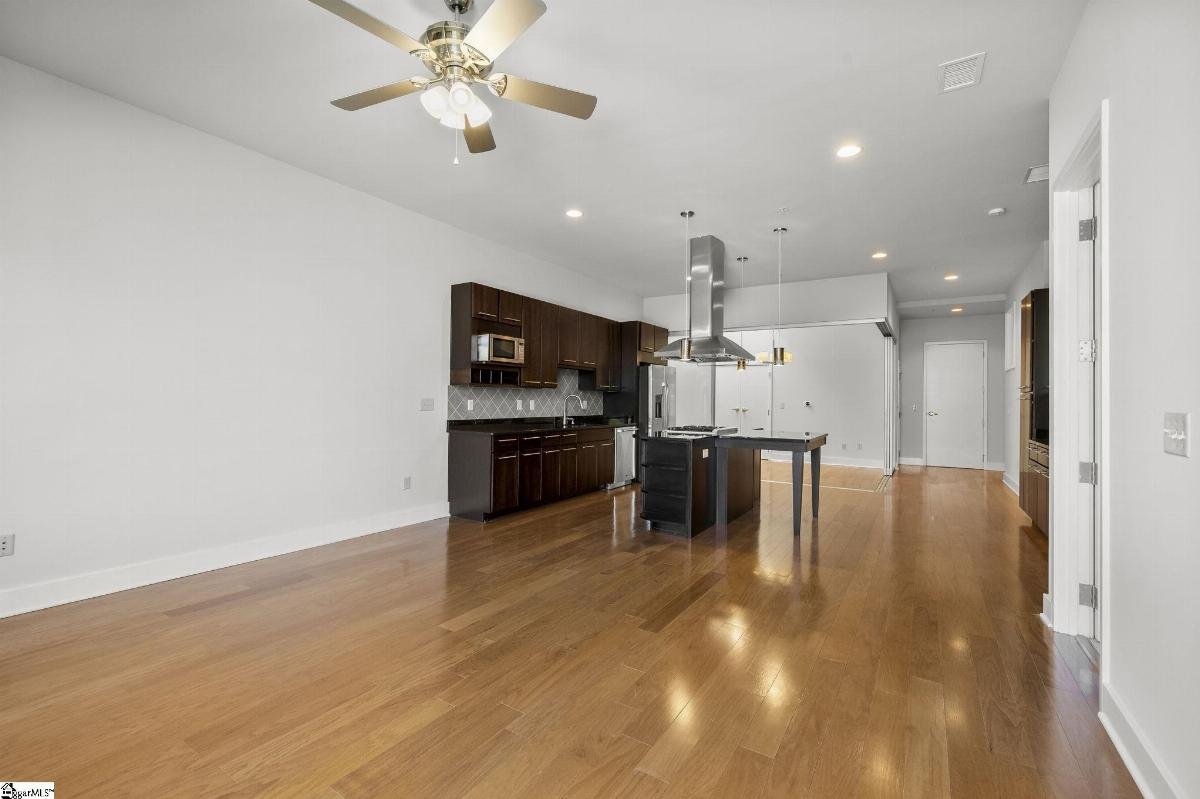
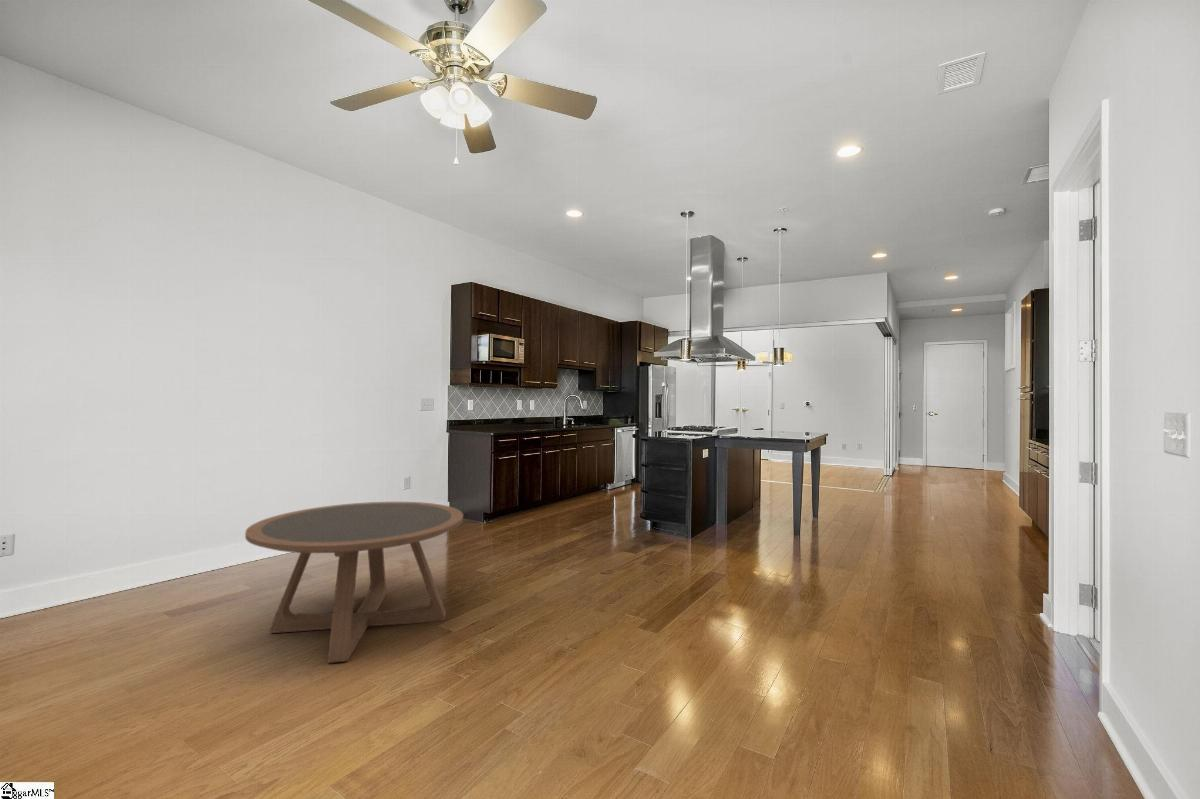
+ coffee table (356, 571)
